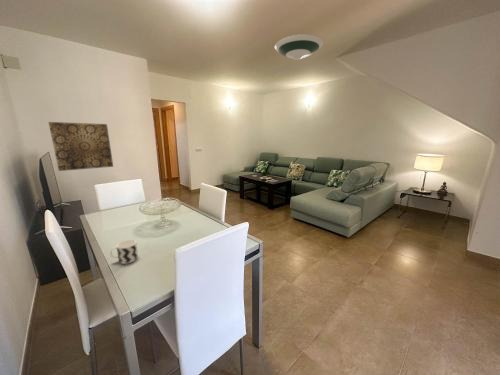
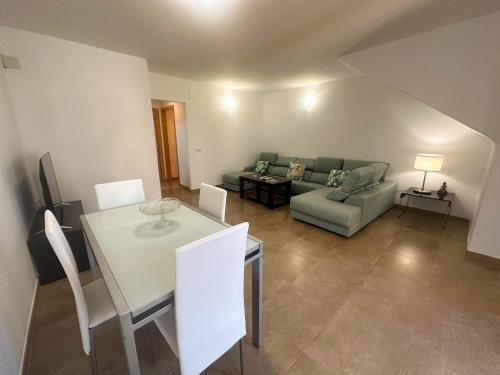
- cup (124, 252)
- wall art (83, 146)
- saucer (298, 52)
